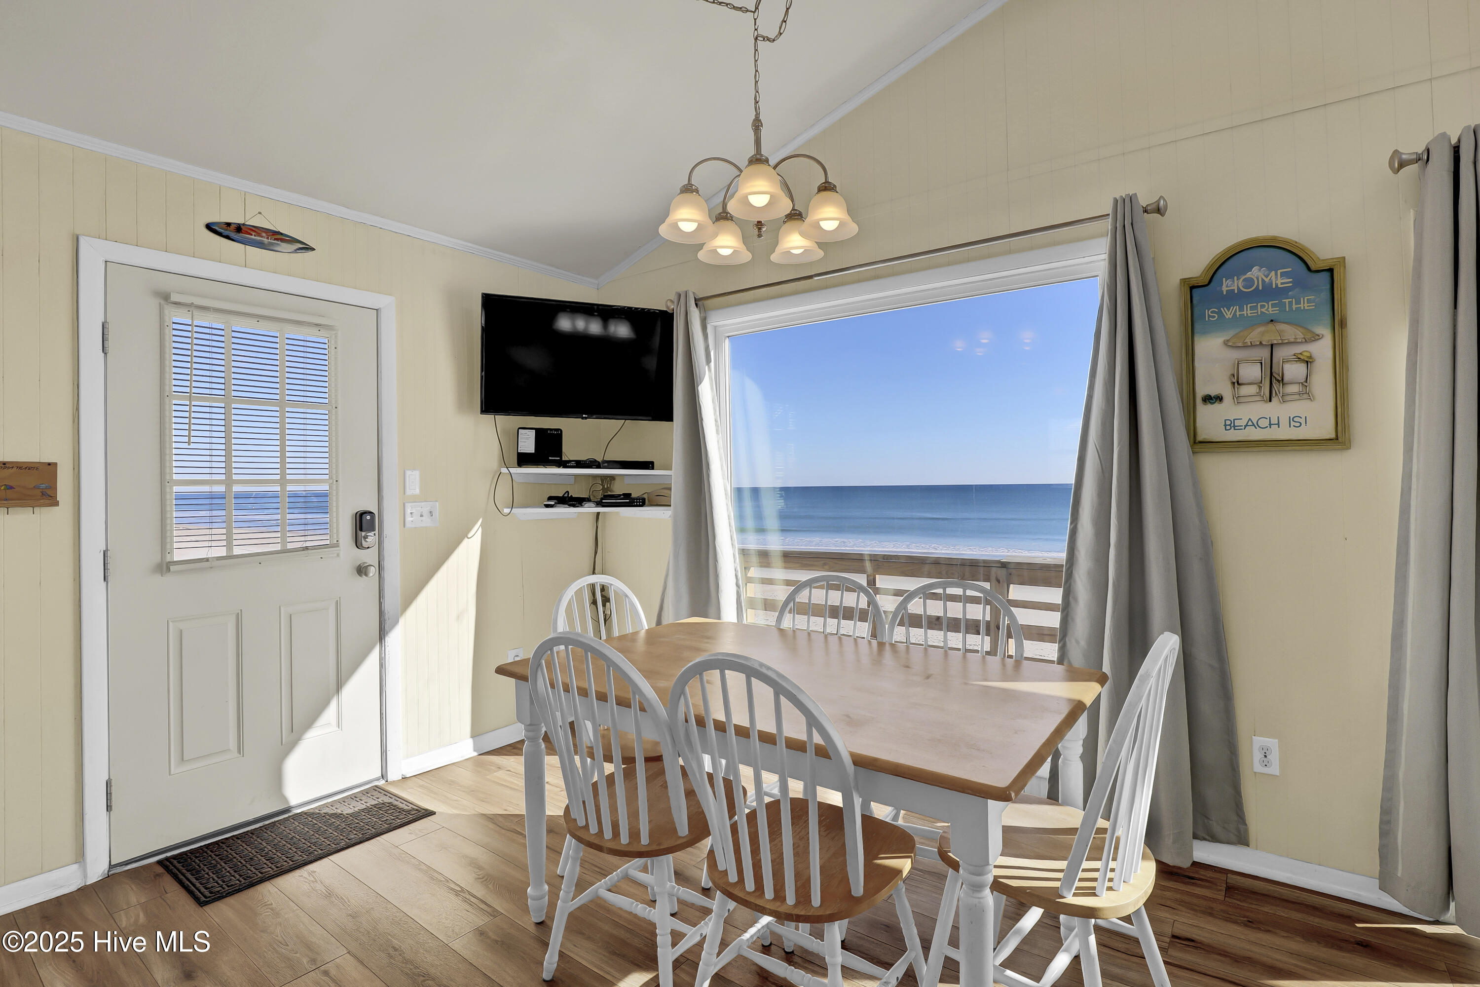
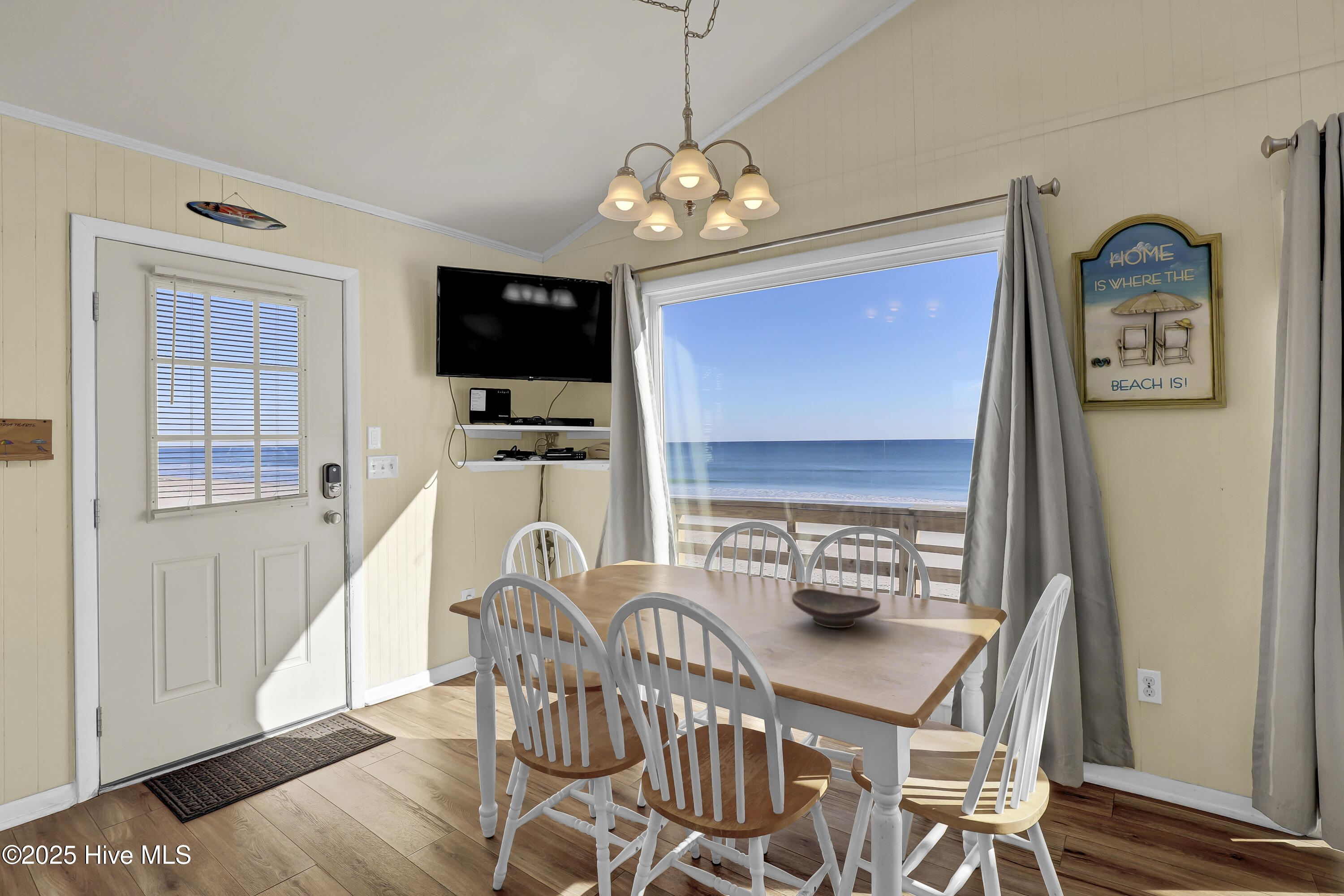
+ decorative bowl (836, 609)
